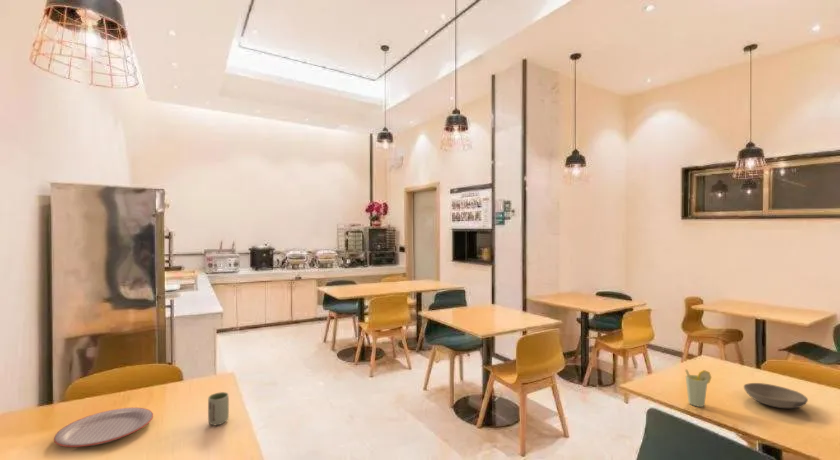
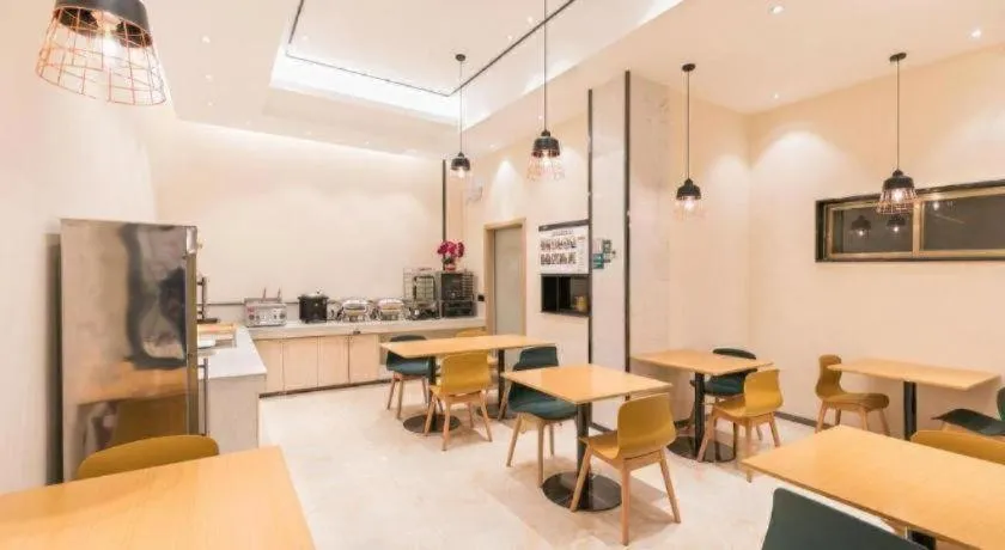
- bowl (774, 397)
- plate (106, 427)
- cup (698, 386)
- cup (218, 408)
